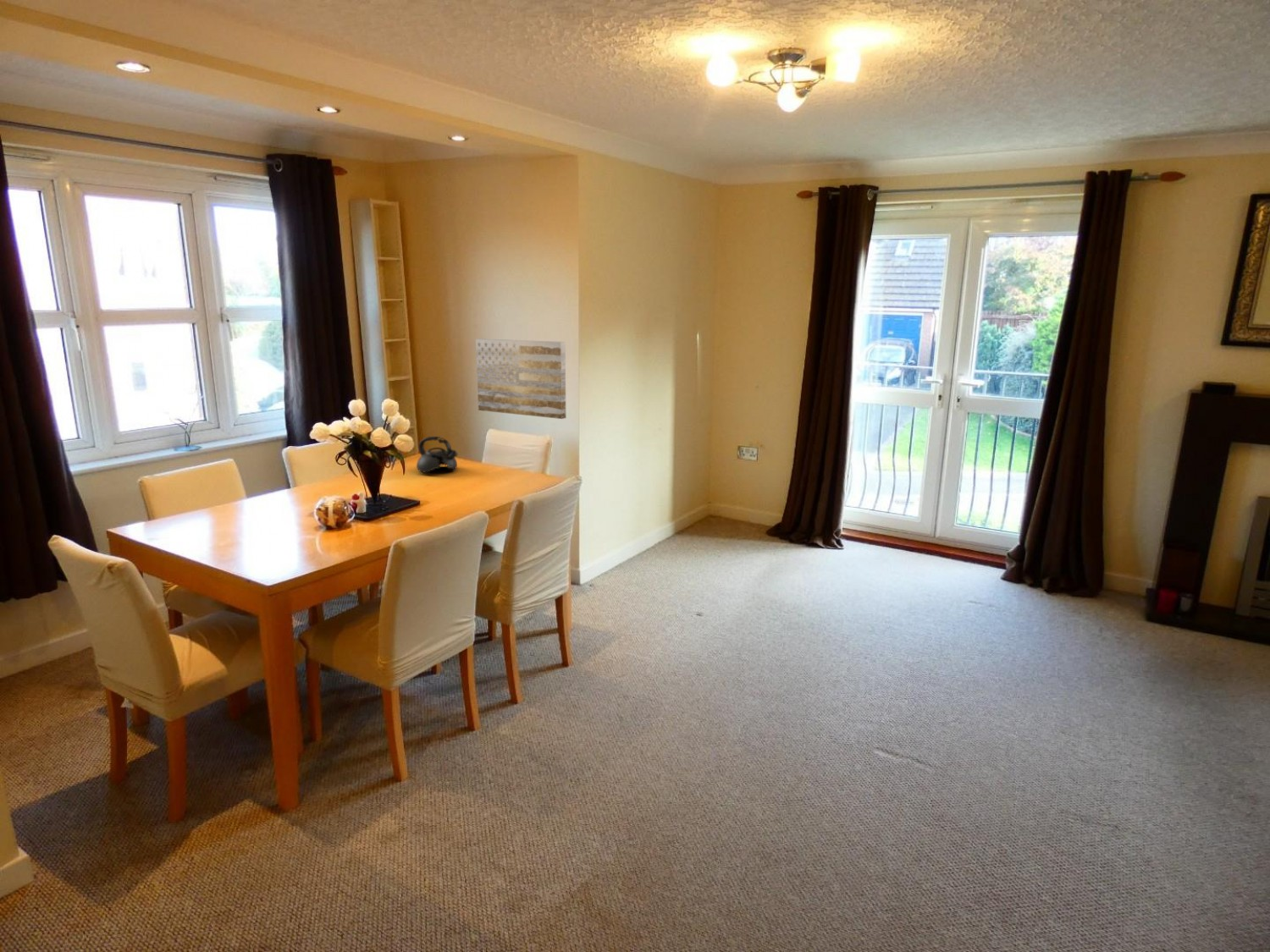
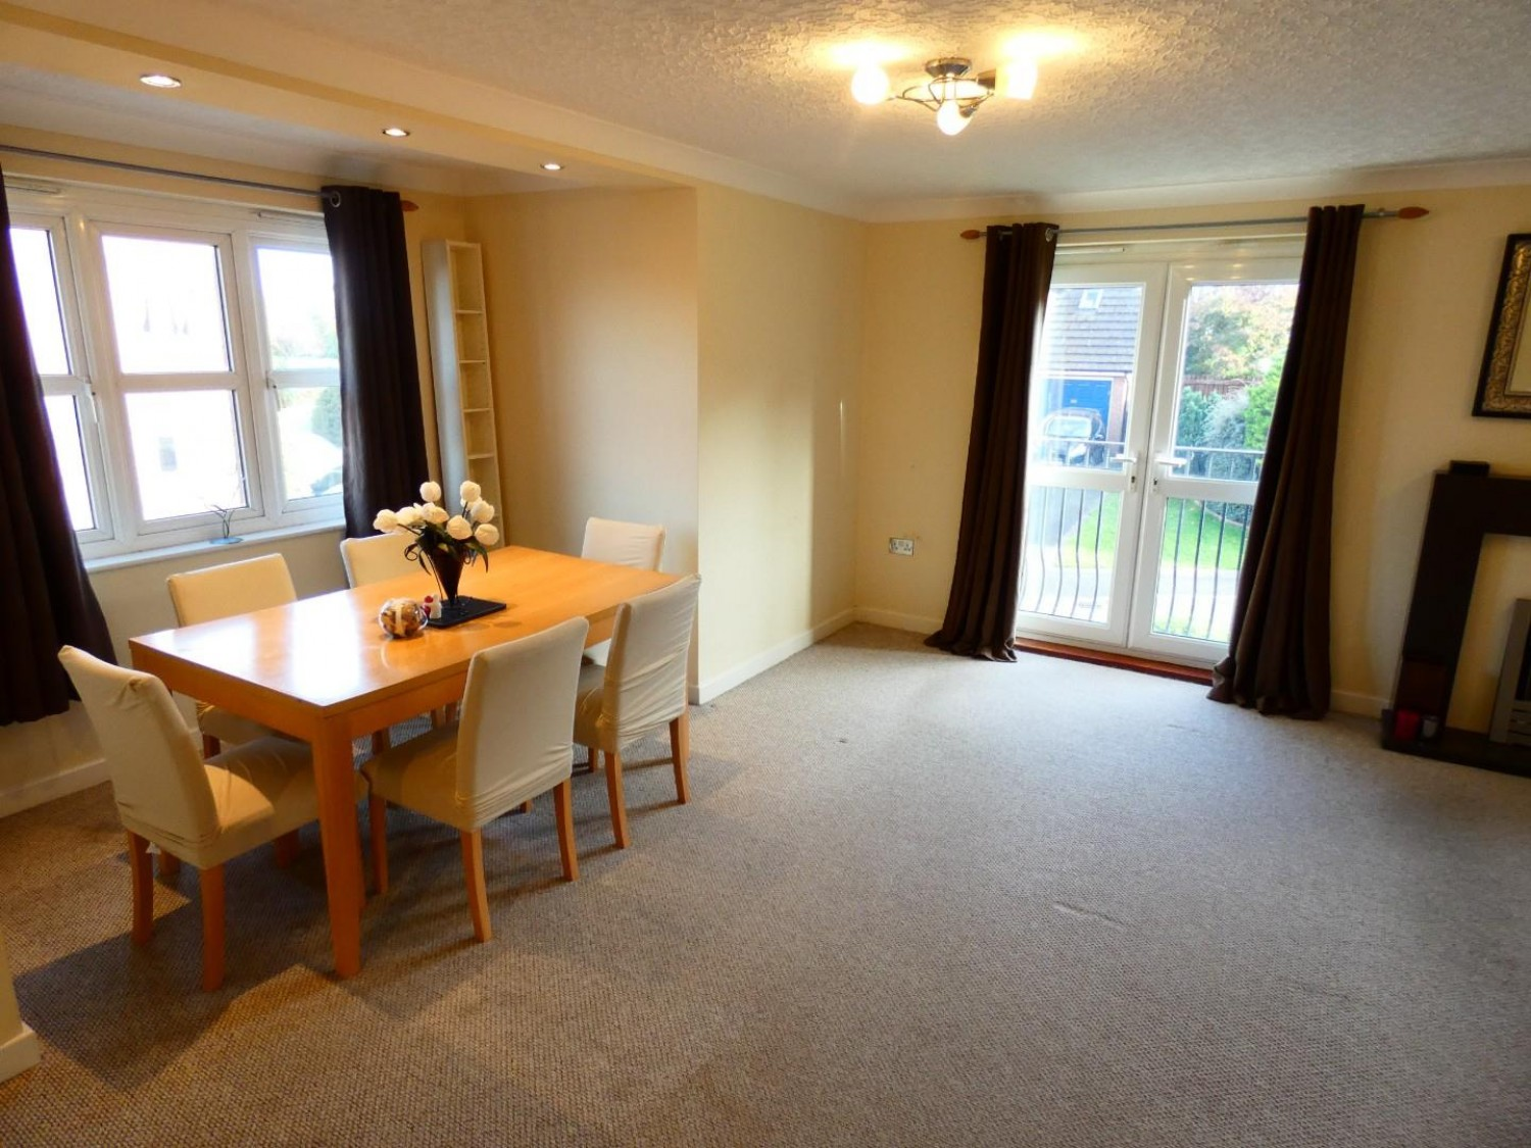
- teapot (437, 454)
- wall art (519, 377)
